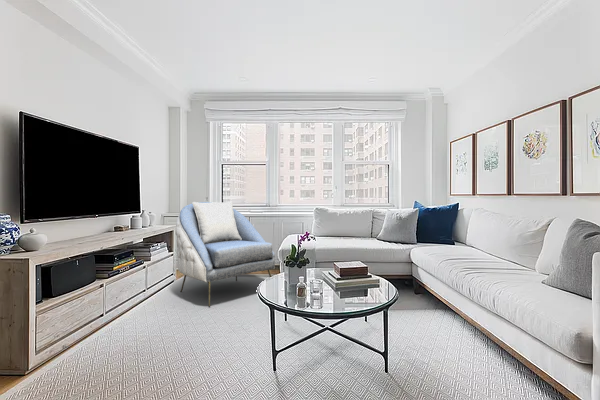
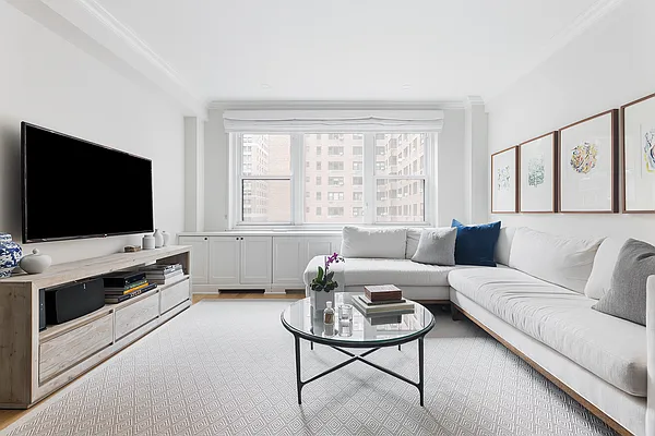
- armchair (222, 245)
